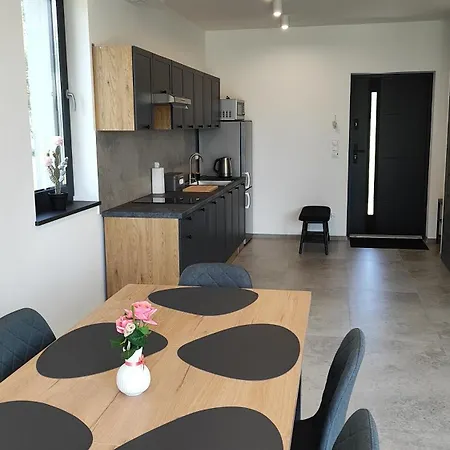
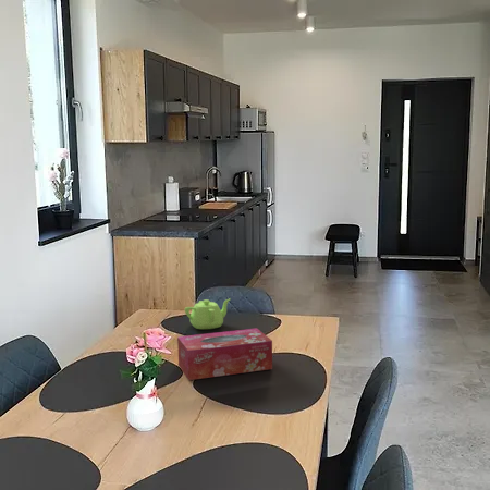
+ tissue box (224, 353)
+ teapot (208, 313)
